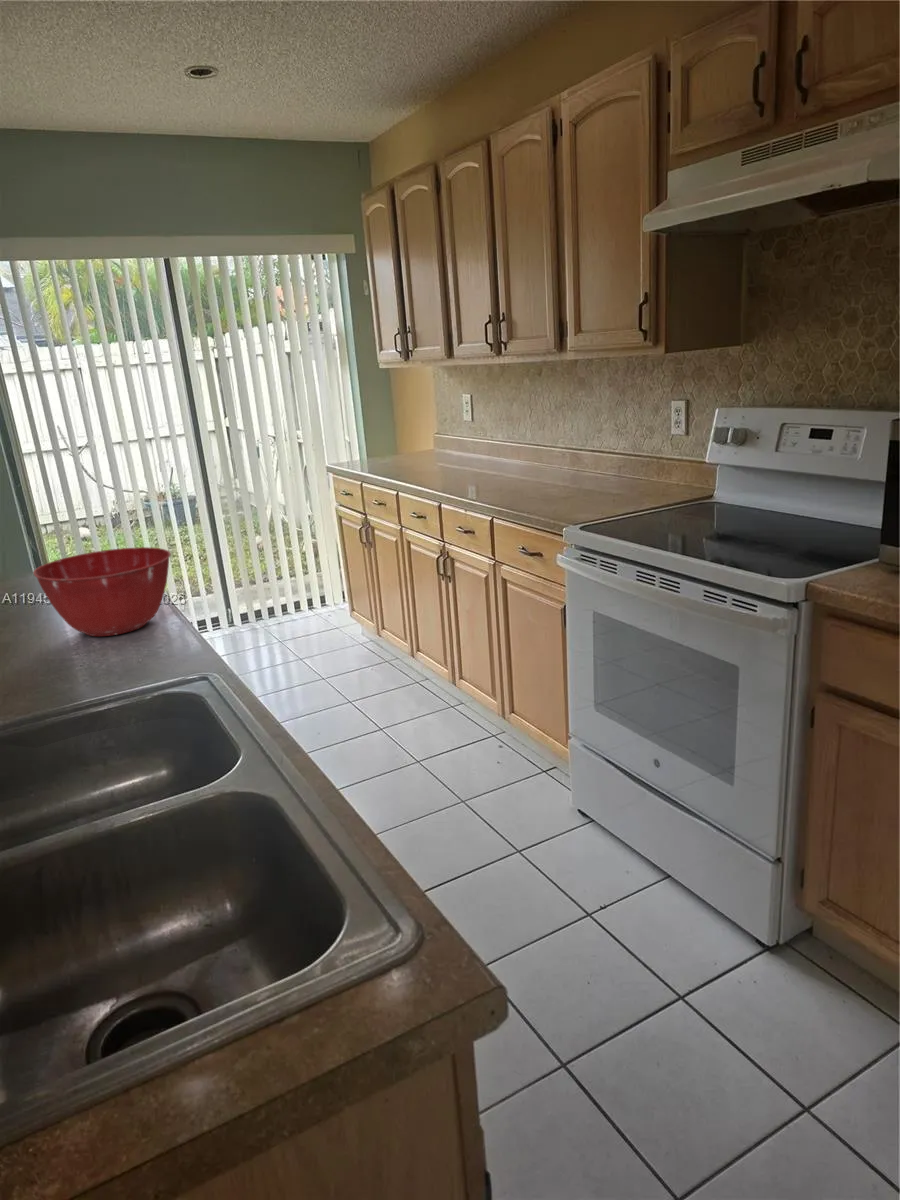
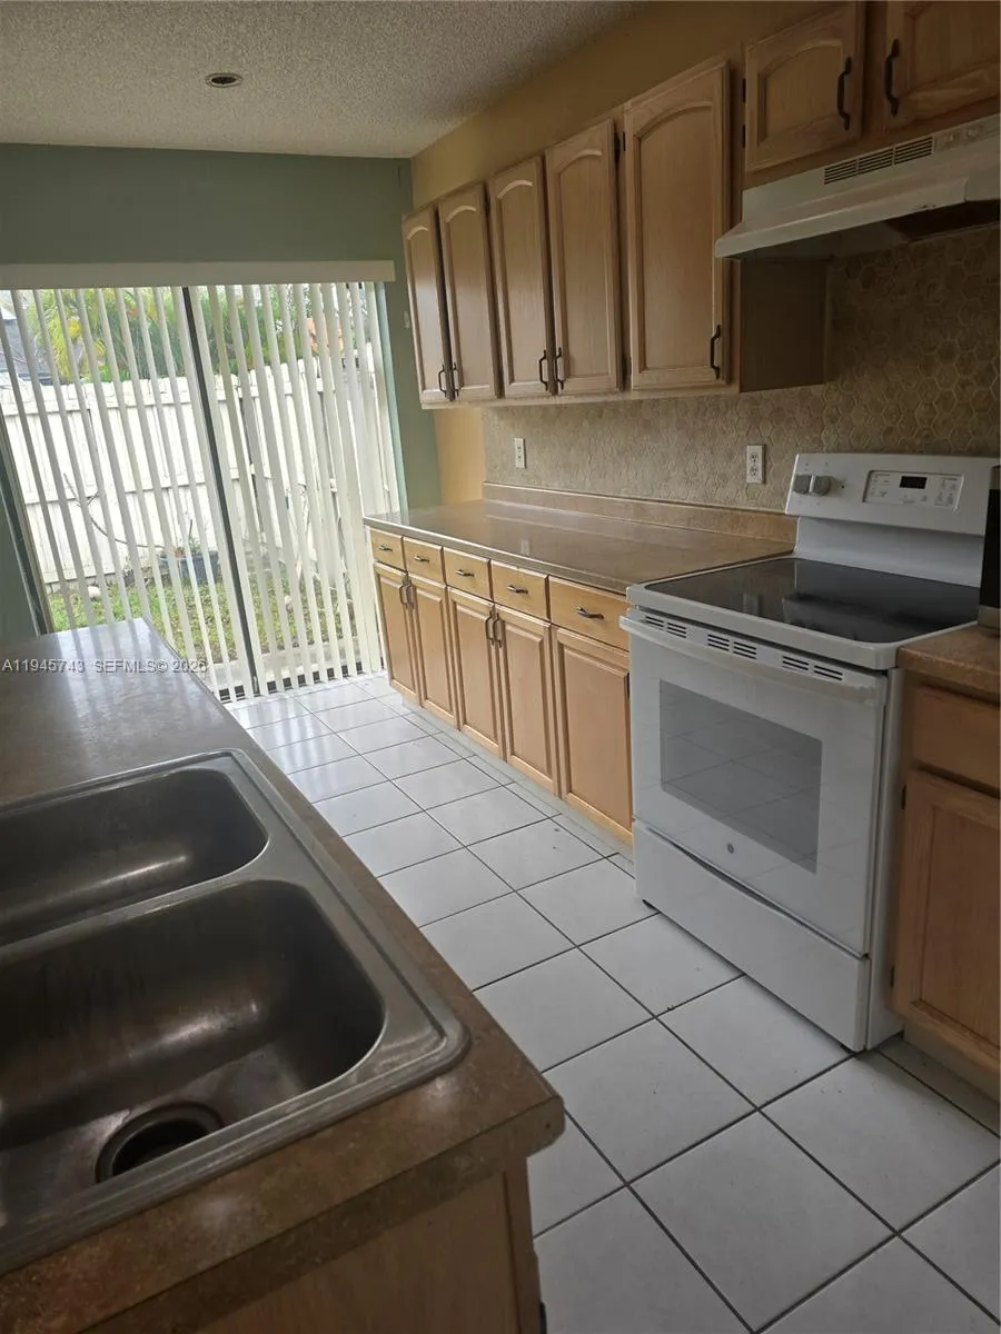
- mixing bowl (110, 594)
